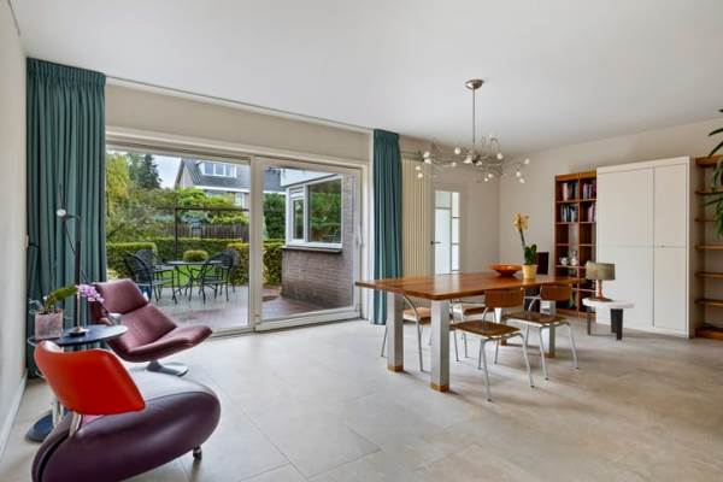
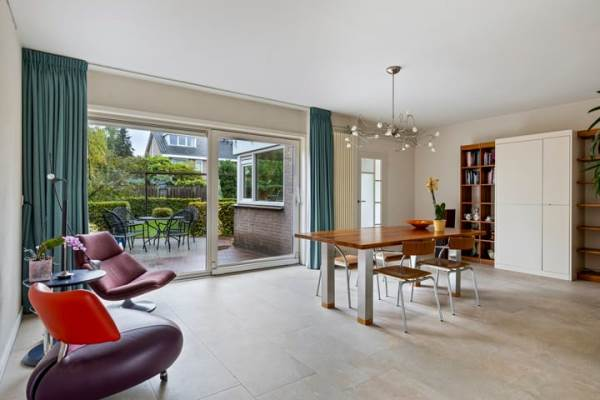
- table lamp (599, 281)
- side table (611, 318)
